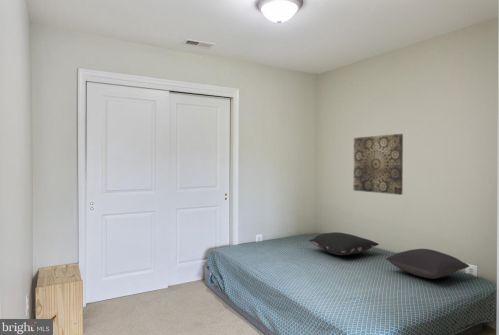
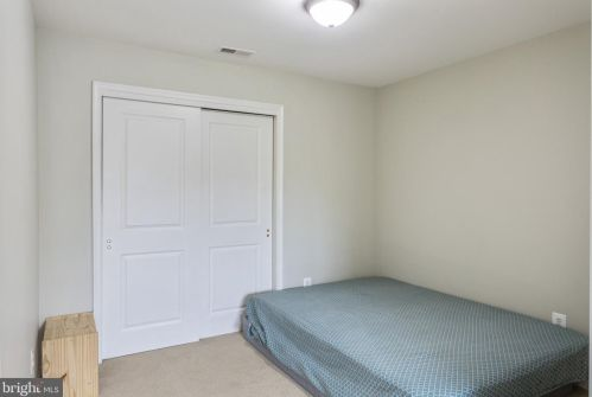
- pillow (343, 243)
- wall art (376, 164)
- pillow (425, 263)
